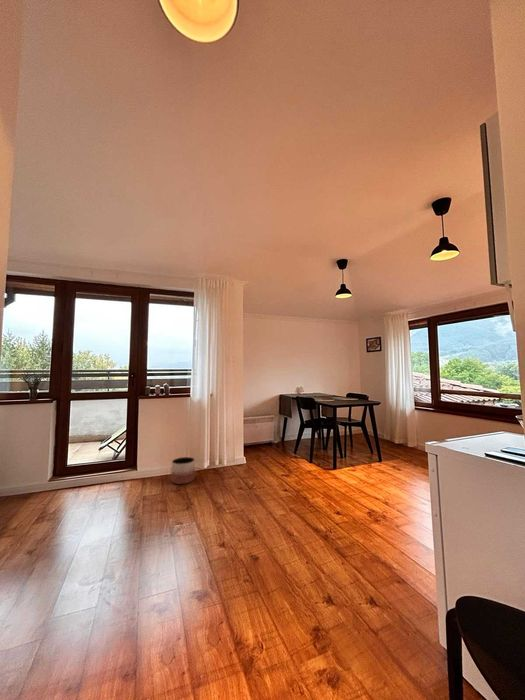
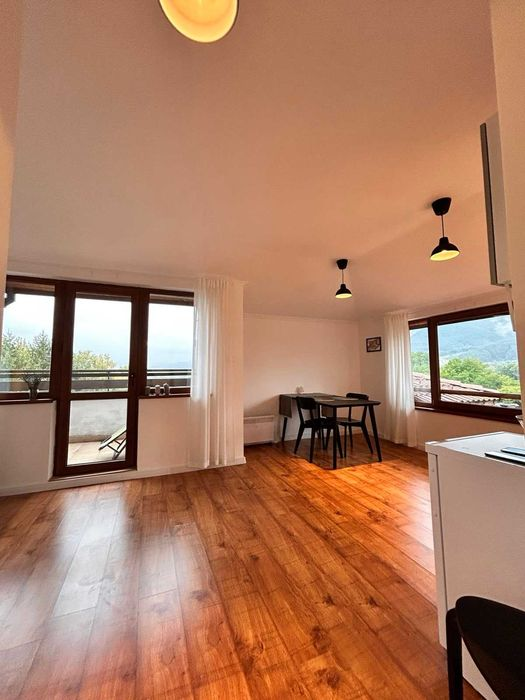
- planter (183, 470)
